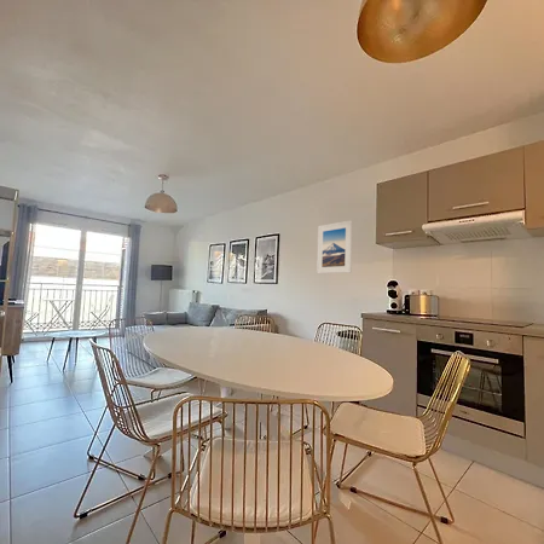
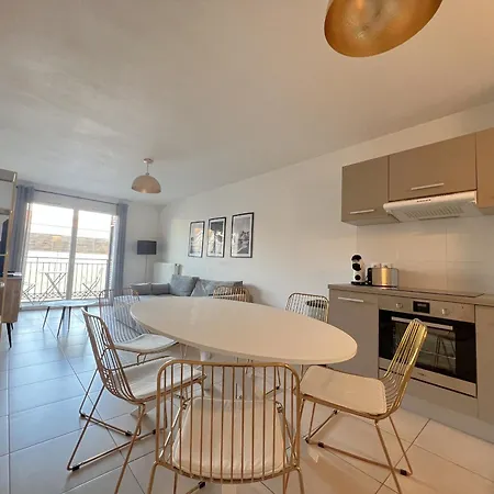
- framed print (334, 248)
